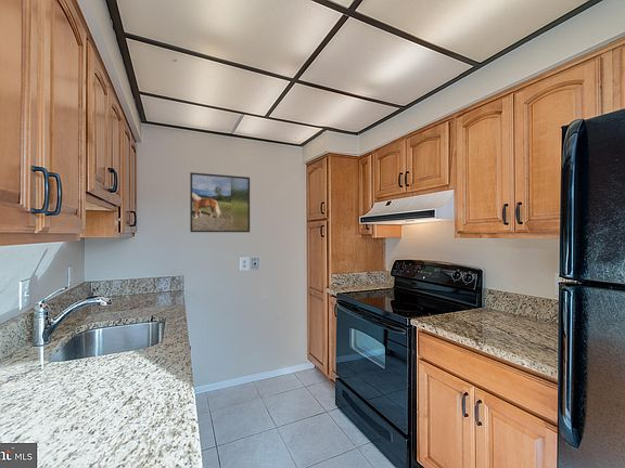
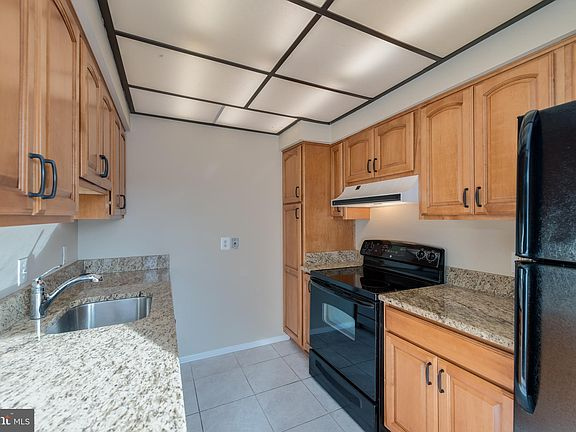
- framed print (220, 204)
